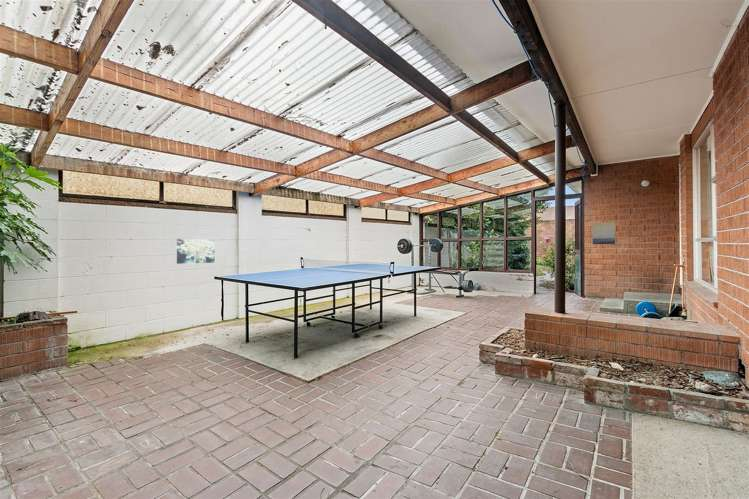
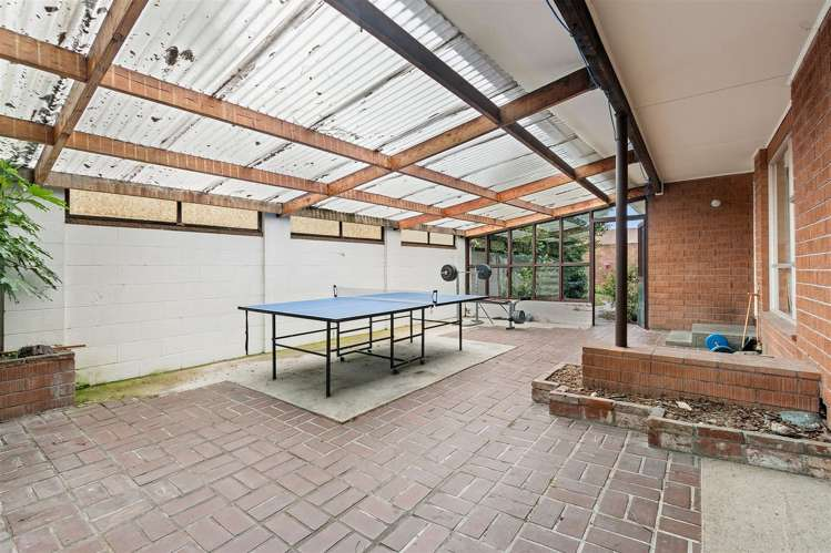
- wall art (196, 251)
- wall art (603, 233)
